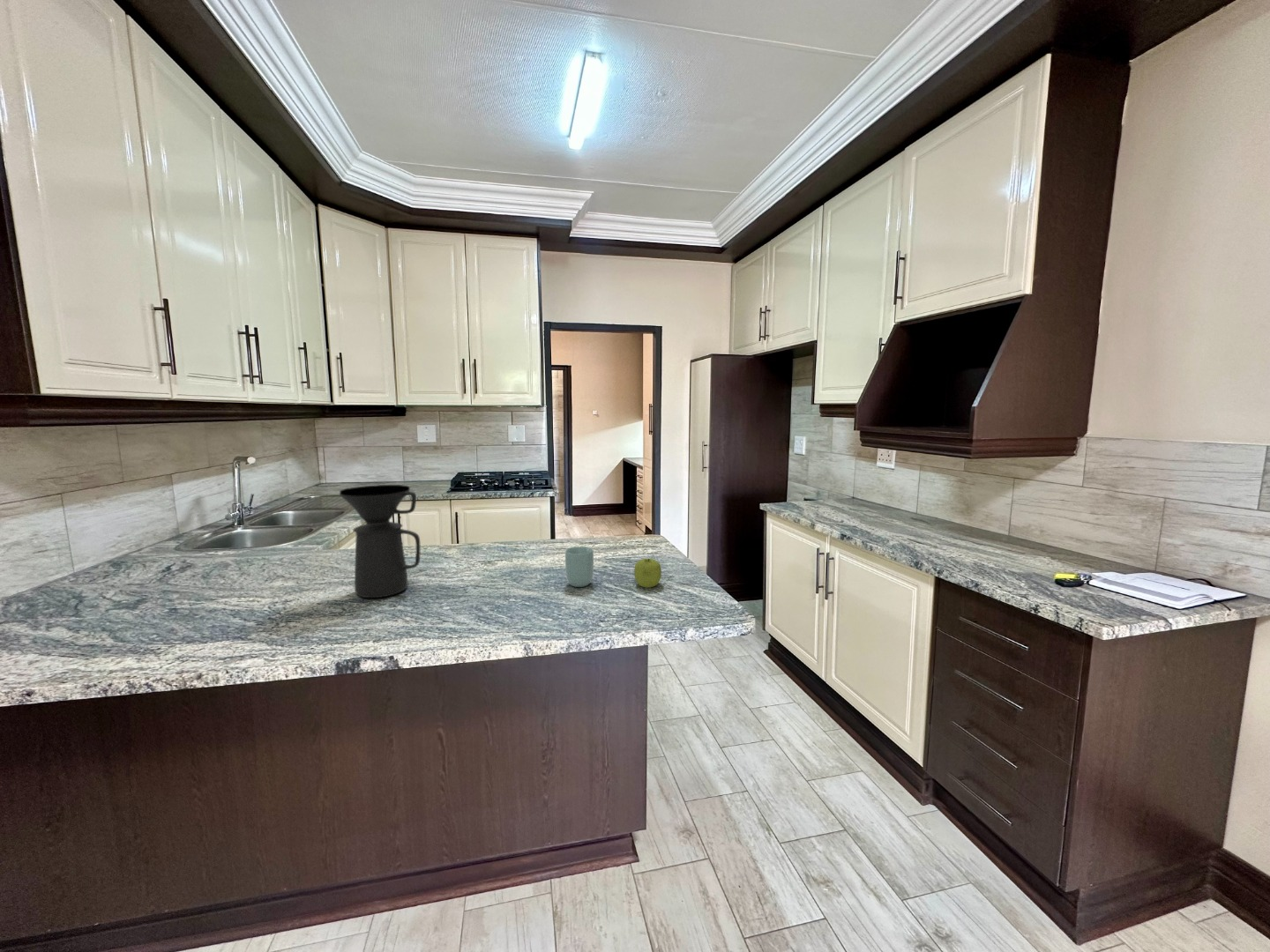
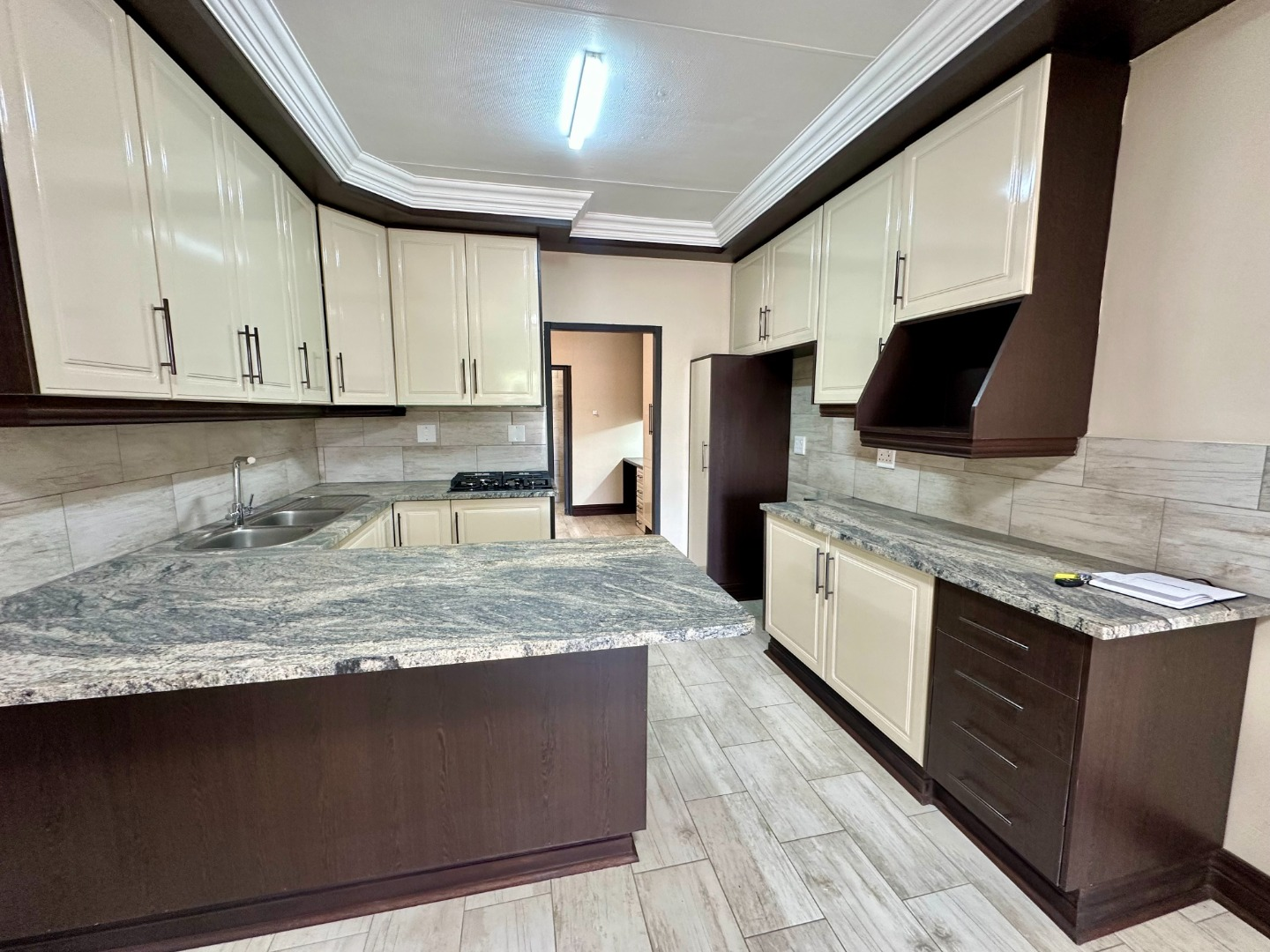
- cup (579, 567)
- coffee maker (378, 540)
- fruit (647, 571)
